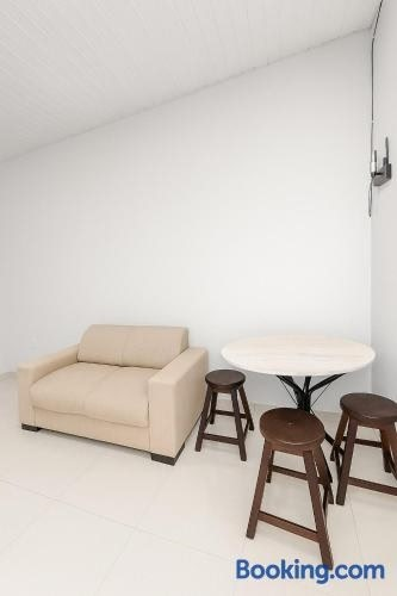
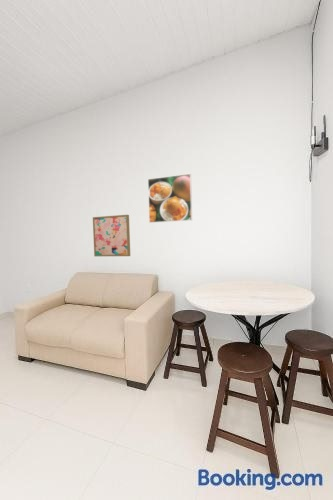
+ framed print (169, 199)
+ wall art (111, 236)
